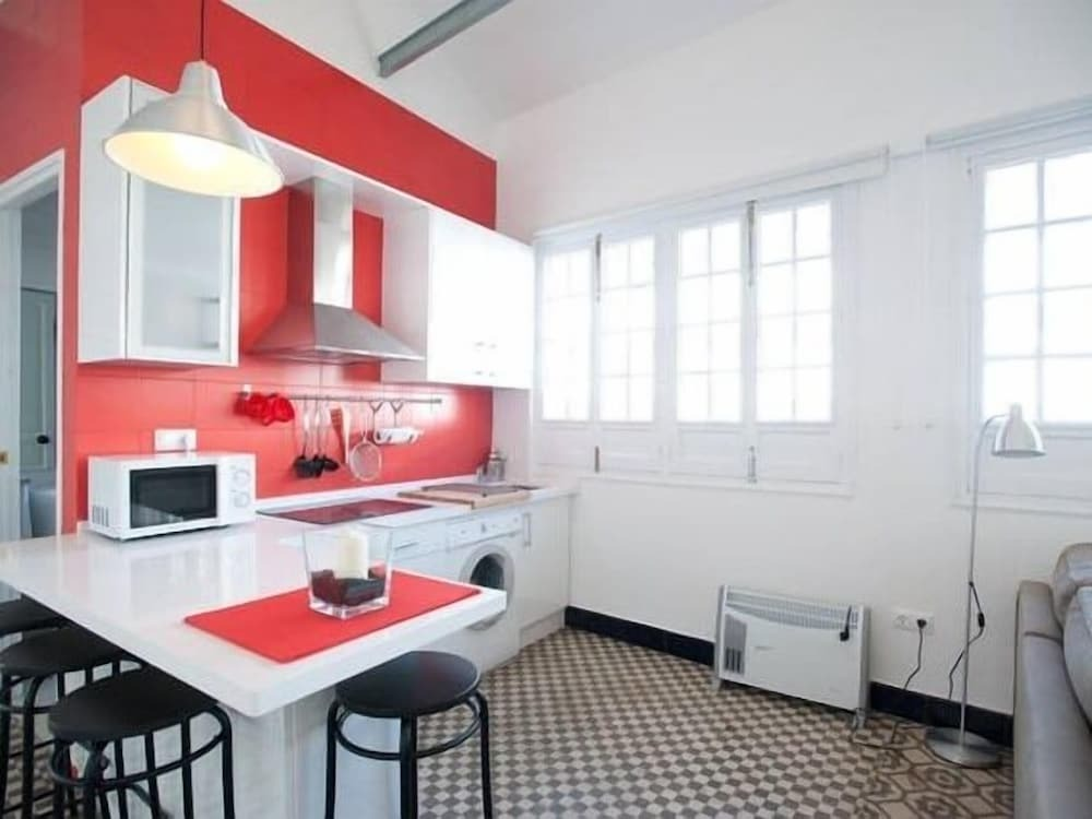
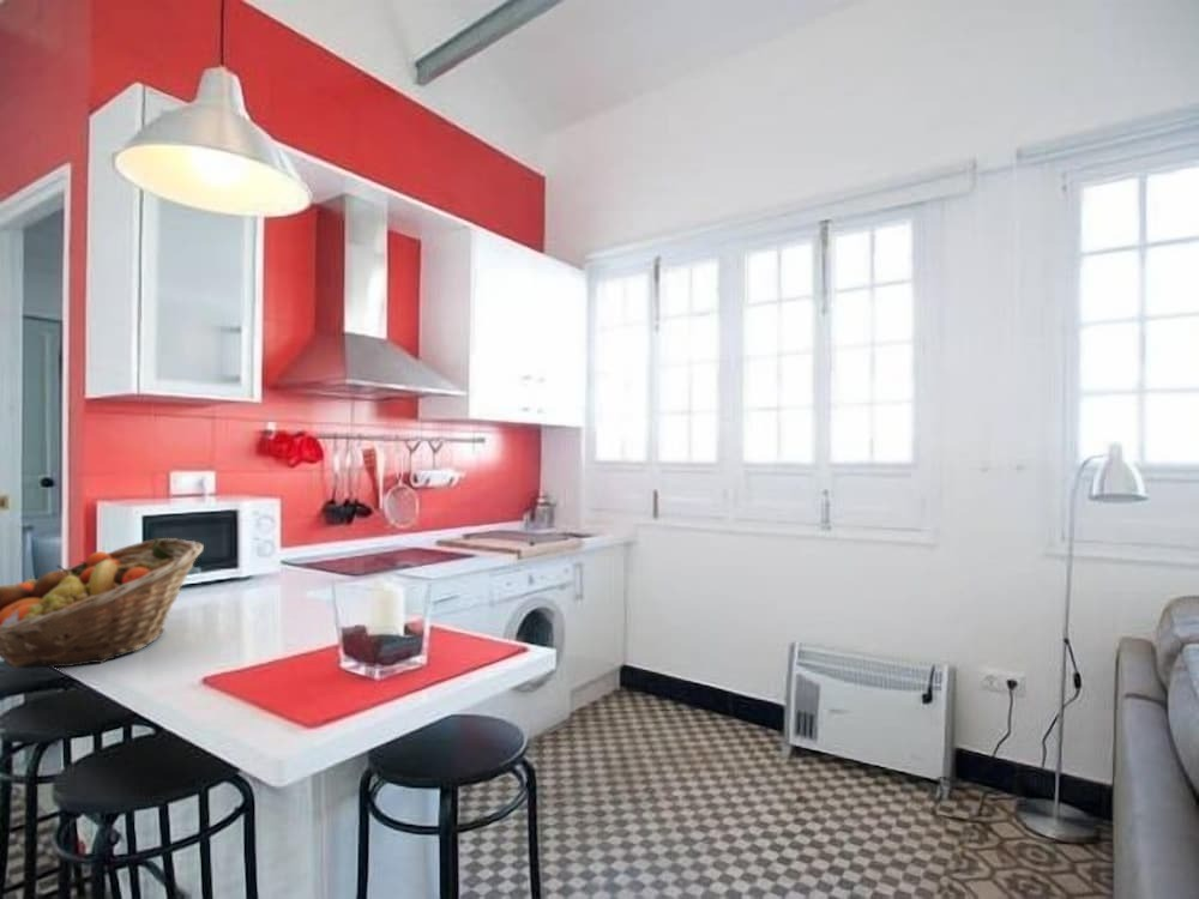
+ fruit basket (96, 596)
